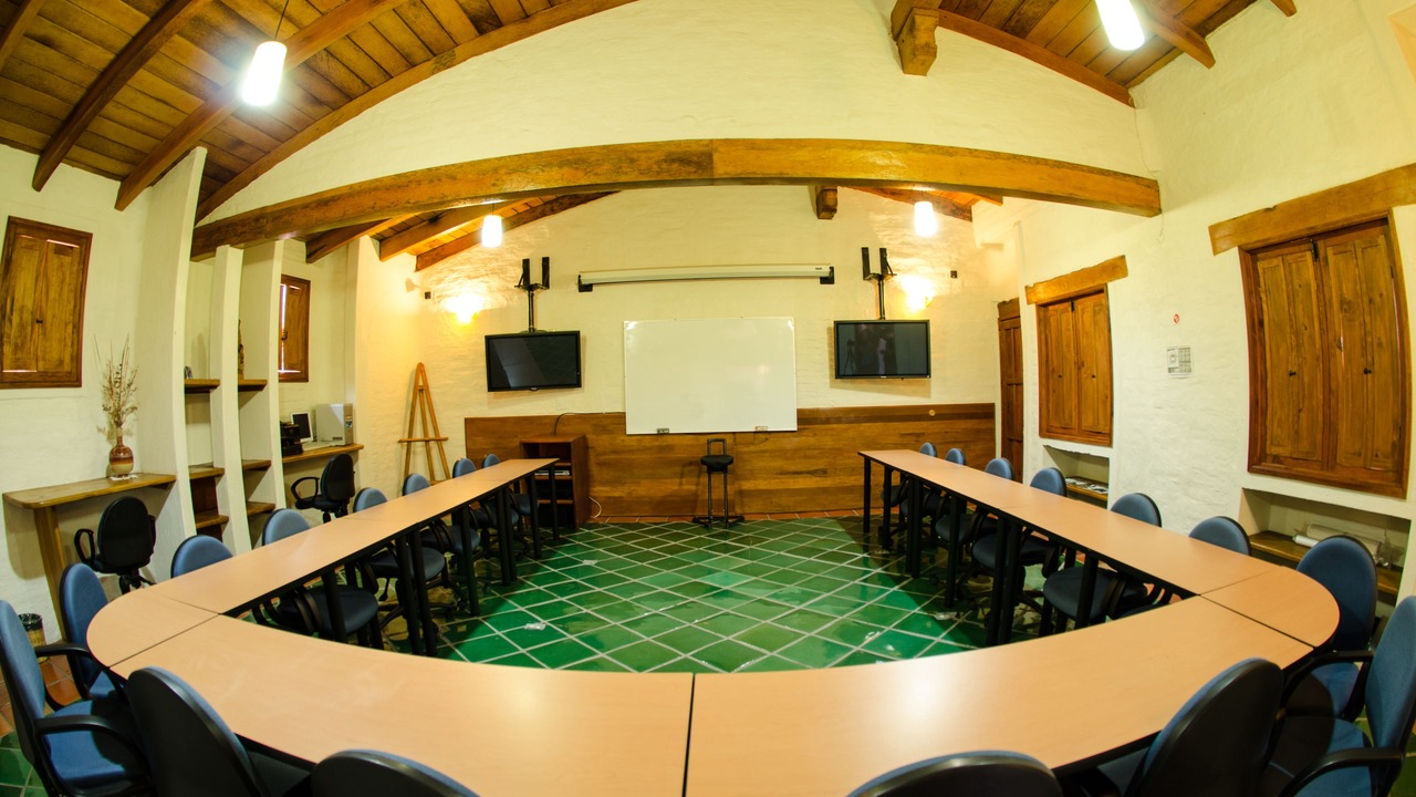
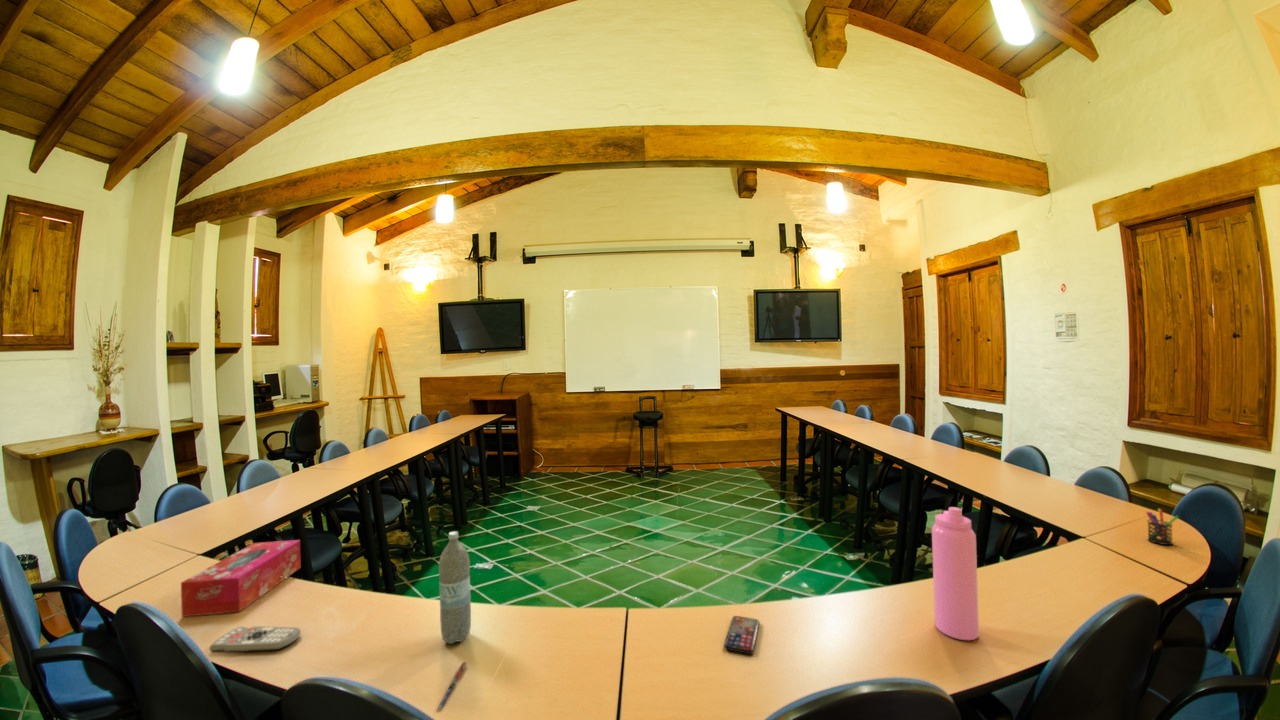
+ tissue box (247, 574)
+ remote control (258, 639)
+ water bottle (454, 586)
+ pen holder (1162, 525)
+ smartphone (742, 633)
+ water bottle (954, 568)
+ pen (452, 684)
